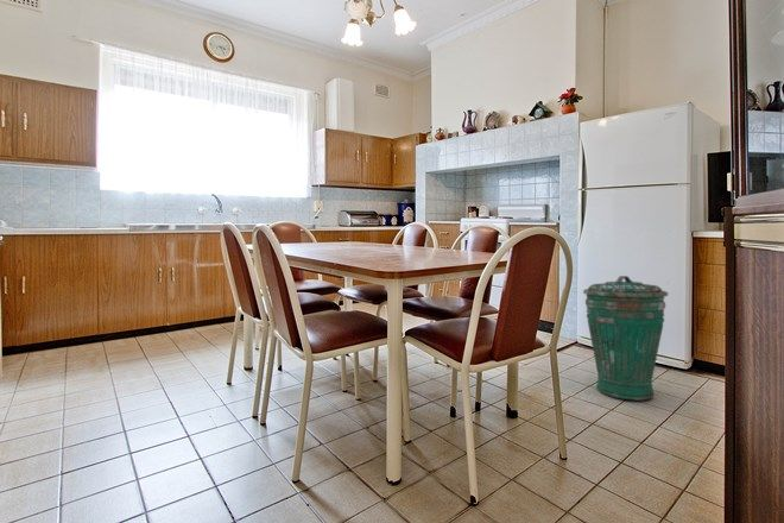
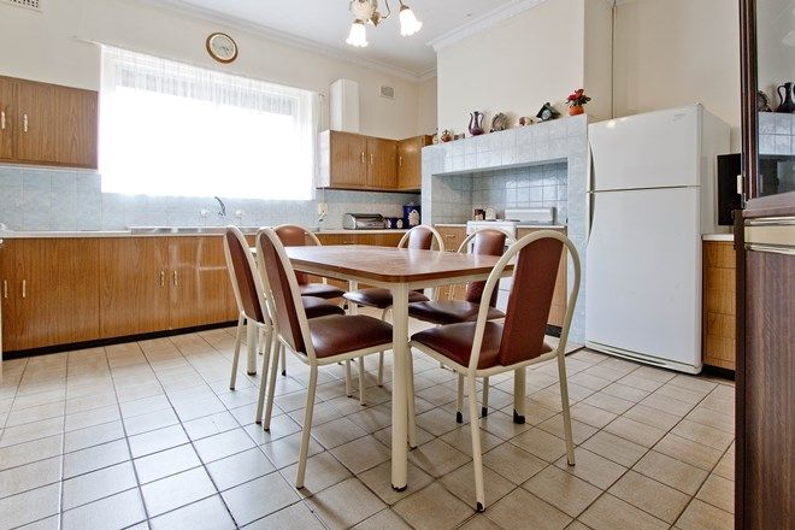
- trash can (624, 334)
